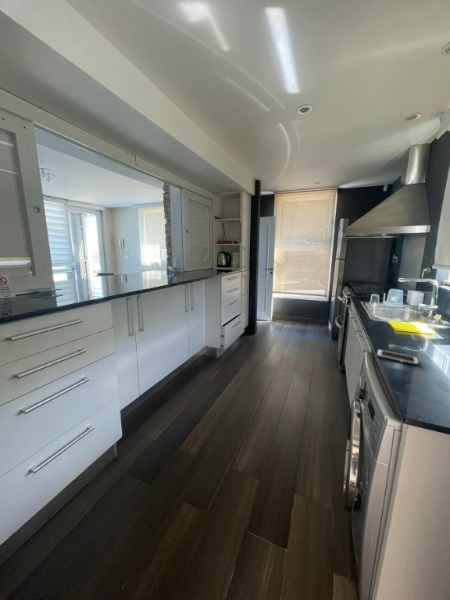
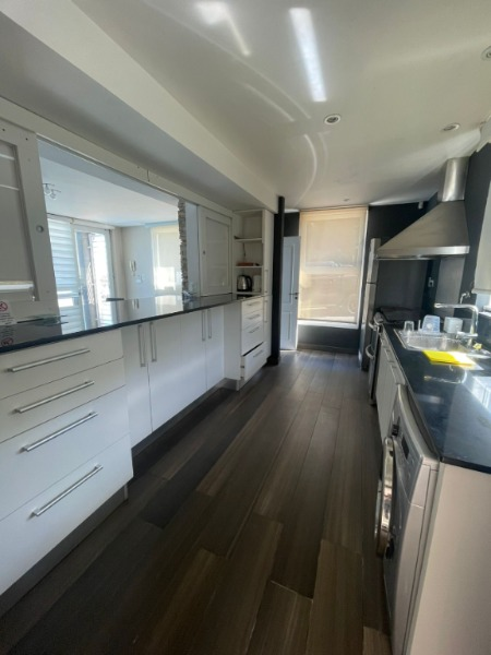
- cell phone (396, 356)
